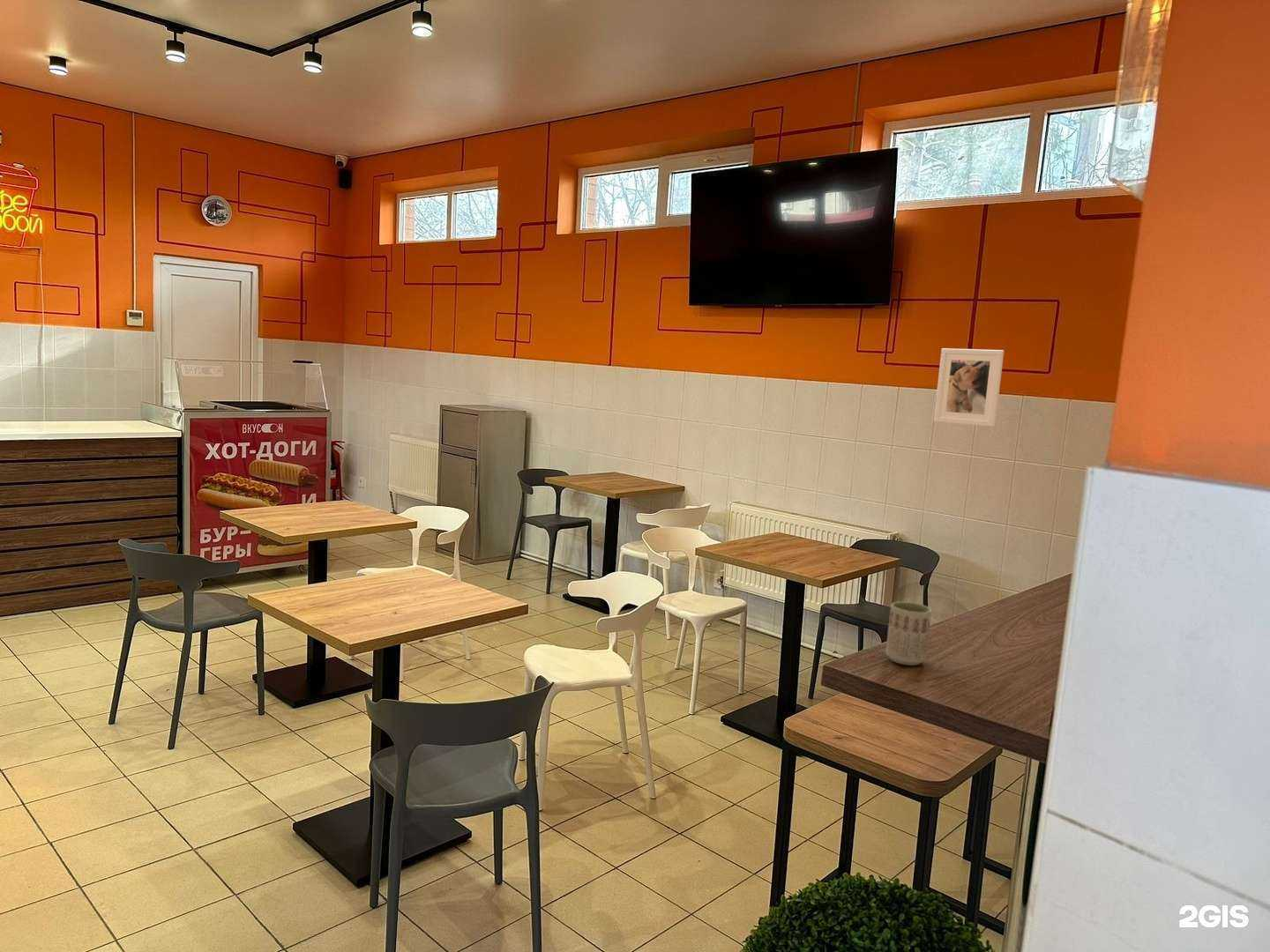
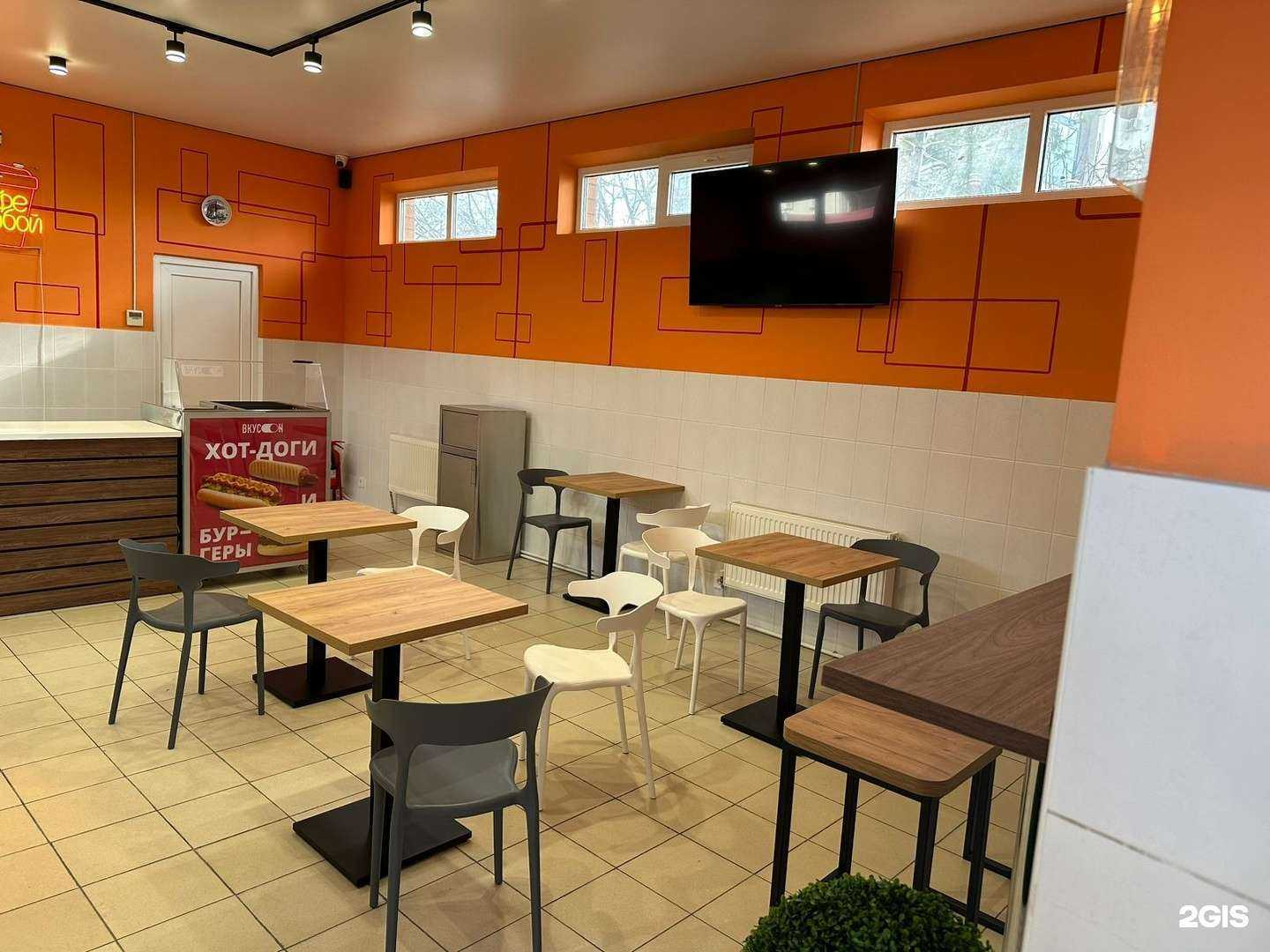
- cup (908, 633)
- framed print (967, 386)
